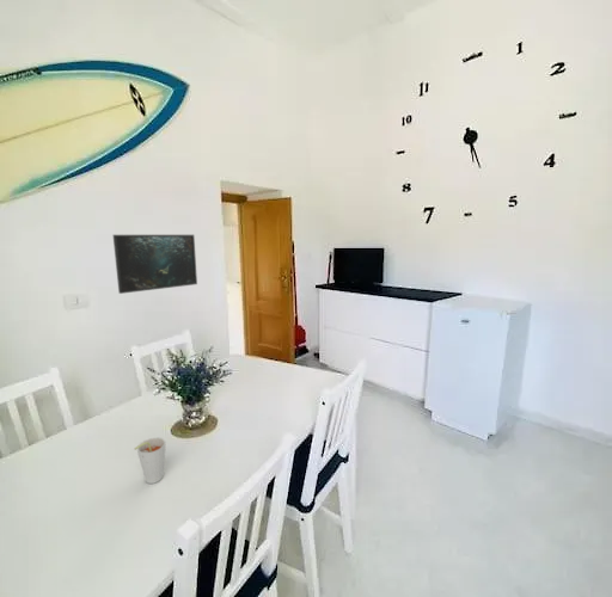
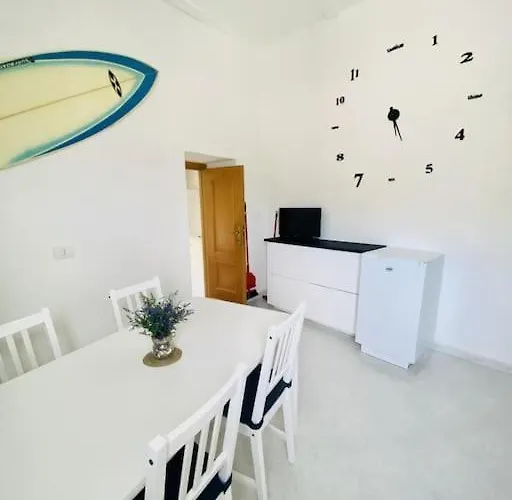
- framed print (159, 261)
- cup (148, 458)
